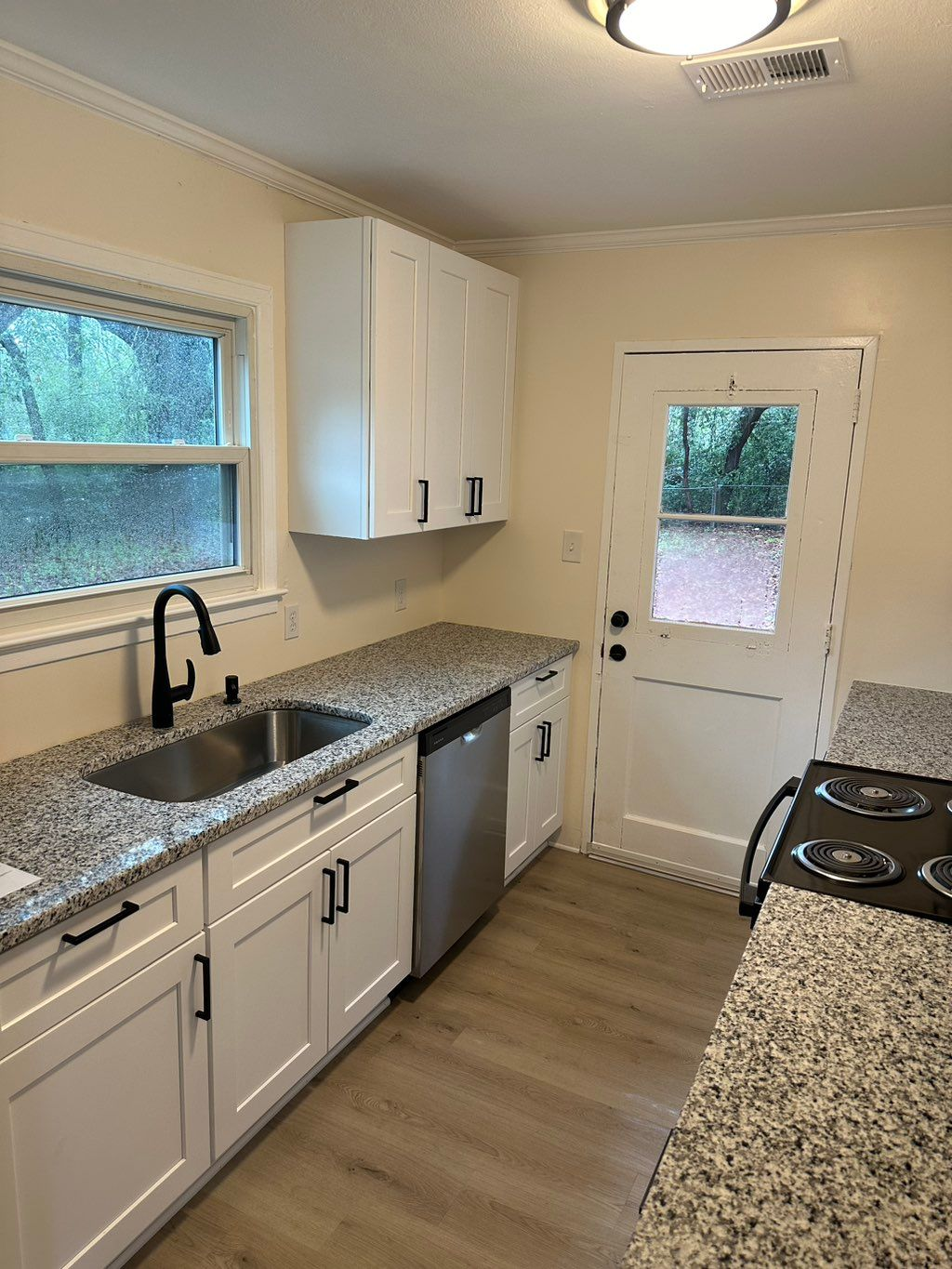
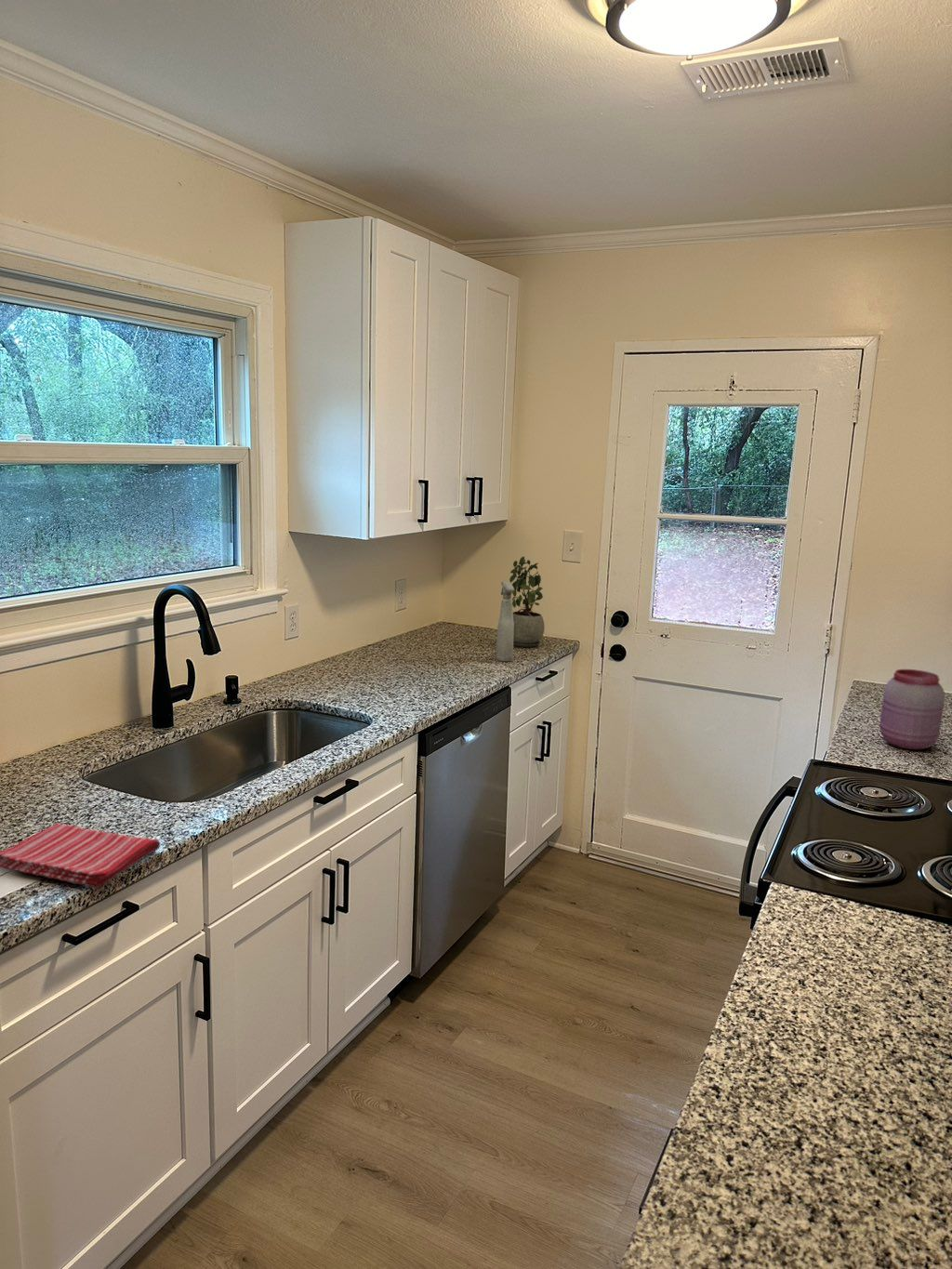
+ dish towel (78, 851)
+ potted plant (529, 602)
+ jar (911, 708)
+ spray bottle (506, 621)
